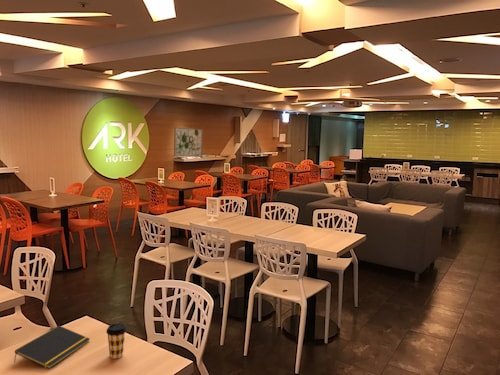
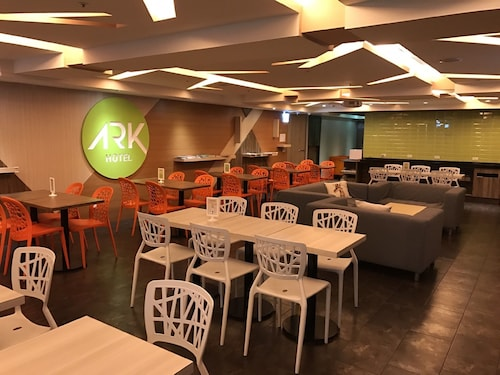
- coffee cup (116, 341)
- wall art (189, 142)
- notepad (54, 345)
